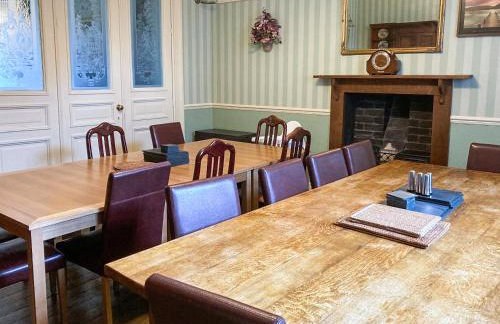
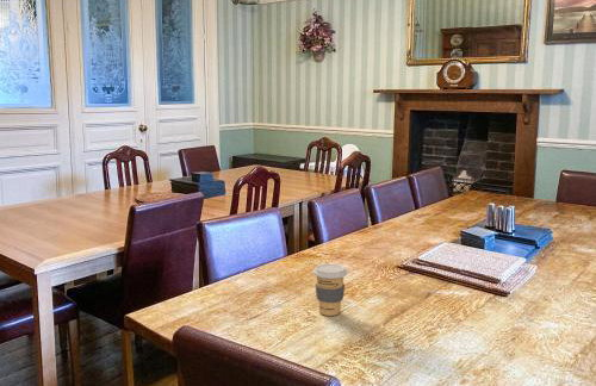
+ coffee cup (329, 290)
